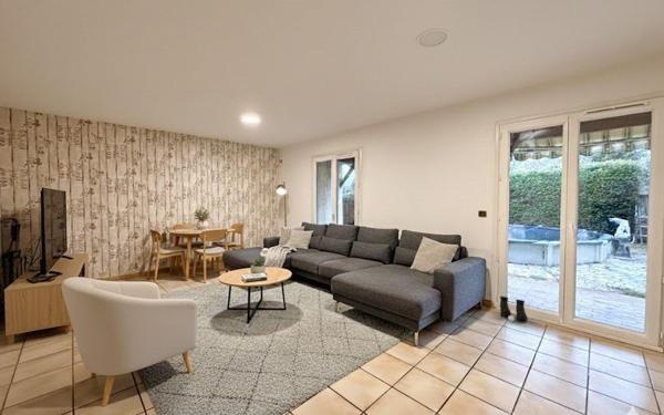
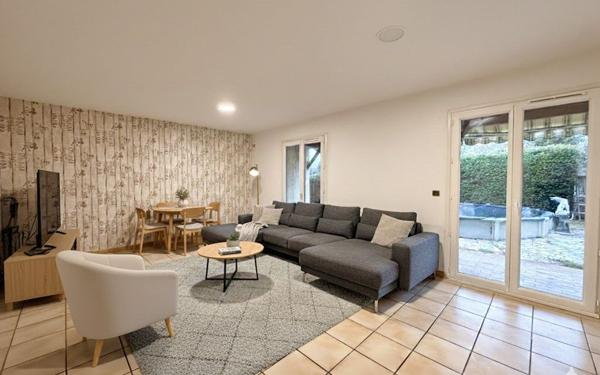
- boots (516, 307)
